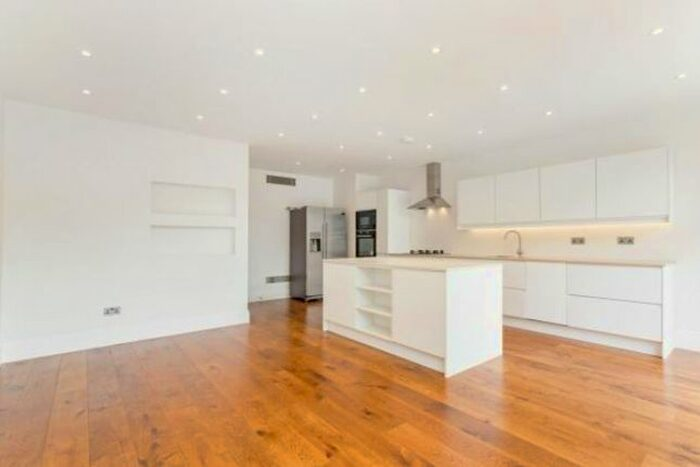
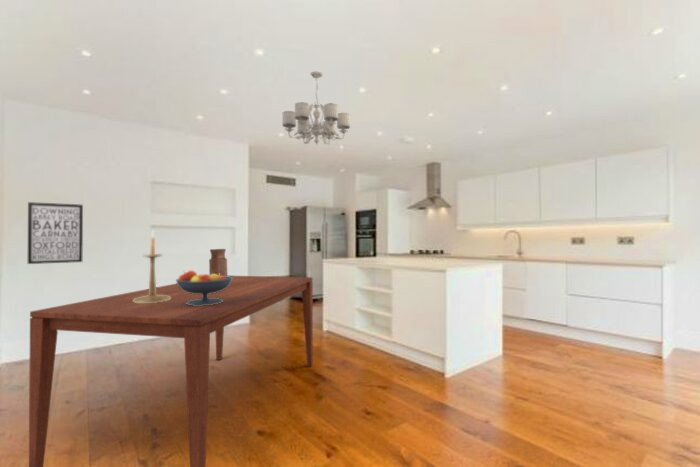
+ chandelier (316, 109)
+ wall art (56, 233)
+ vase (218, 266)
+ dining table (209, 346)
+ candlestick (152, 264)
+ fruit bowl (205, 285)
